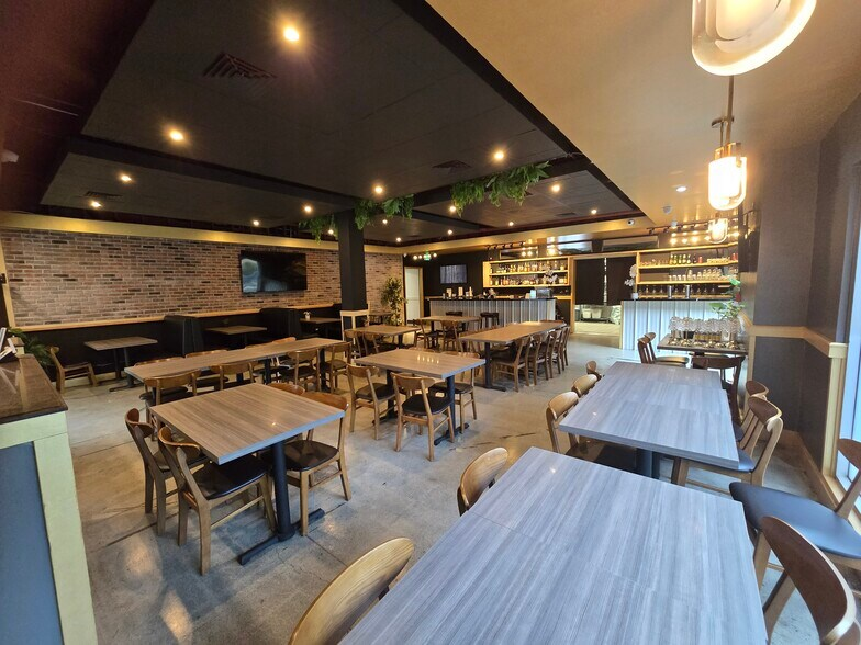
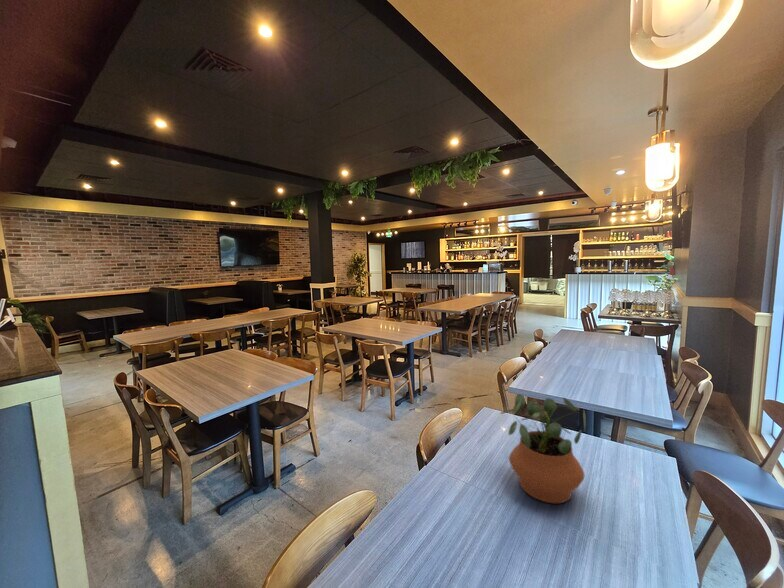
+ potted plant (537, 439)
